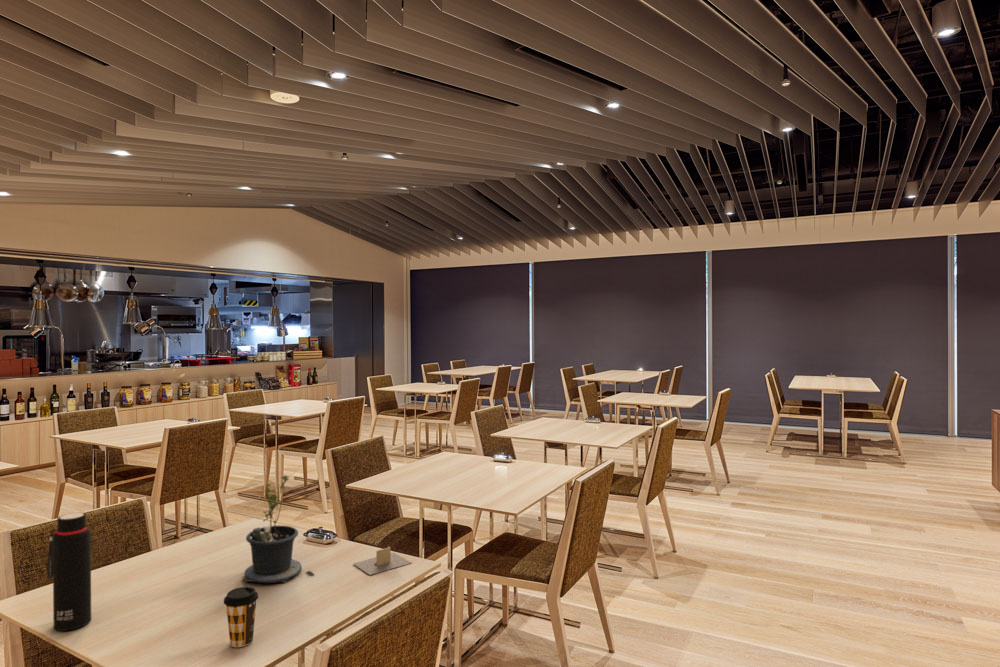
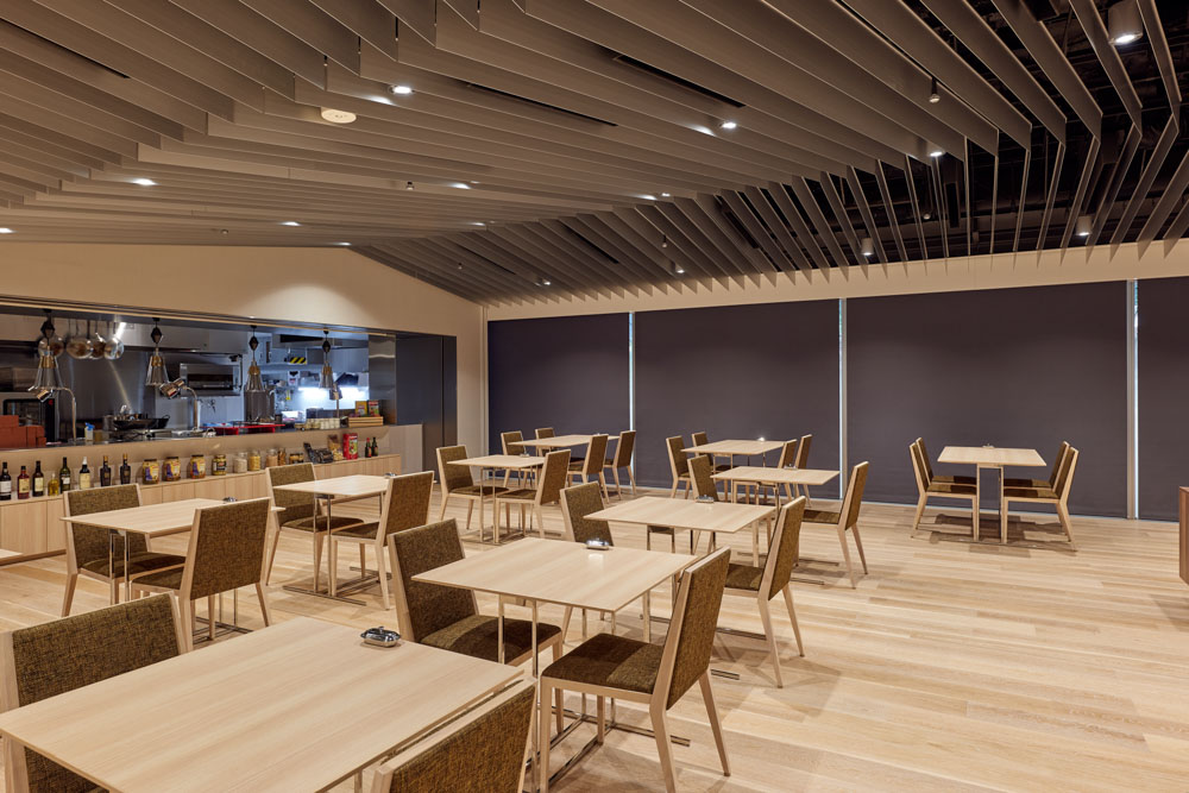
- coffee cup (241, 617)
- water bottle (69, 570)
- potted plant (275, 525)
- napkin holder (382, 555)
